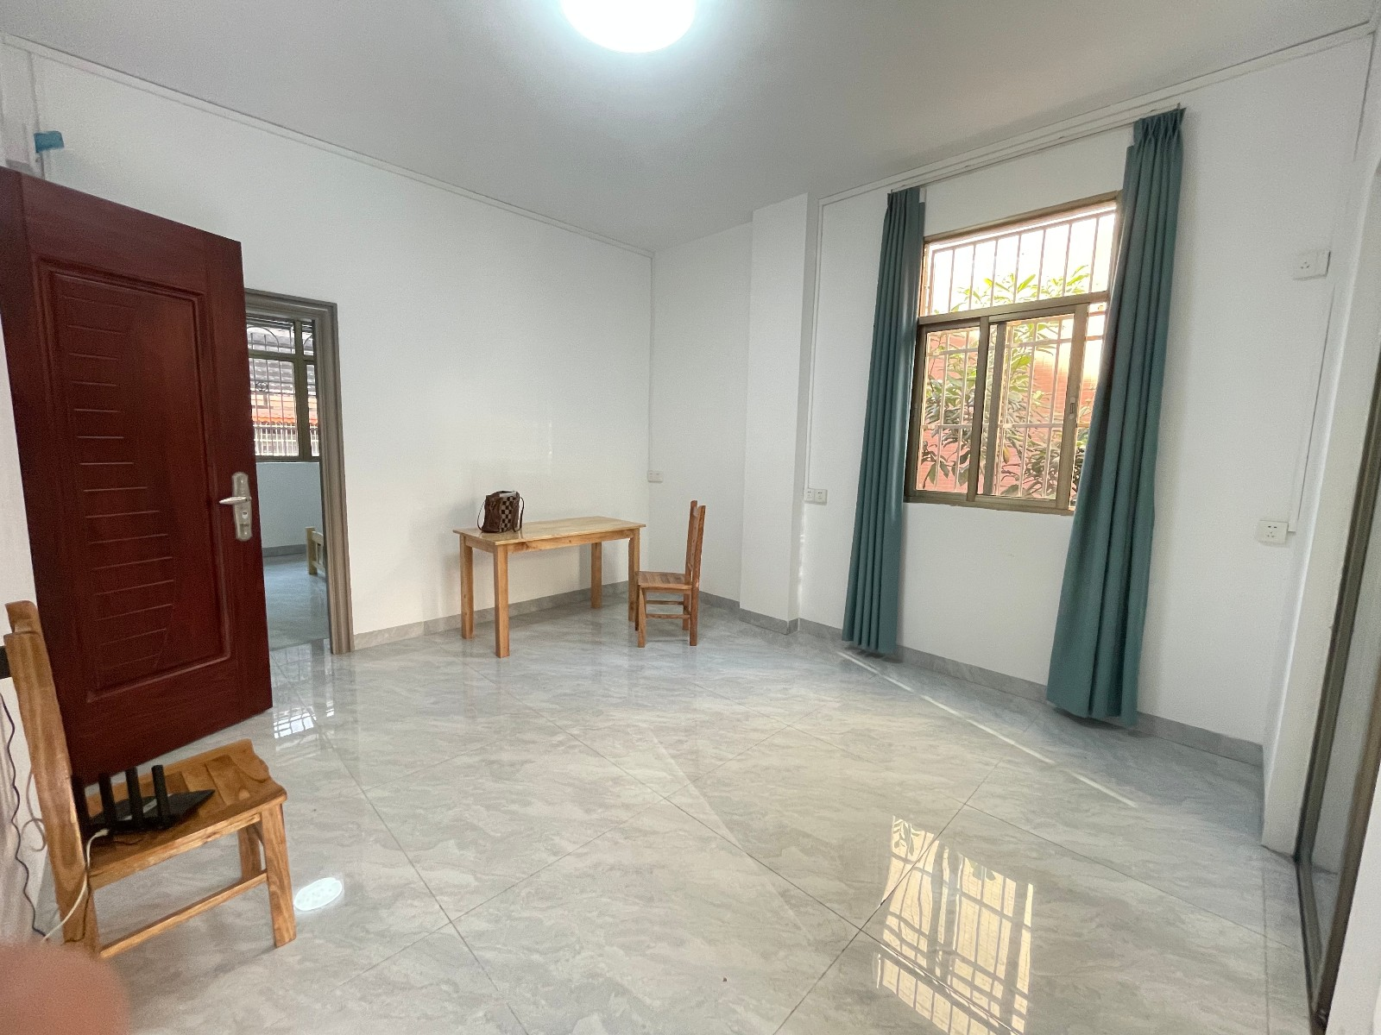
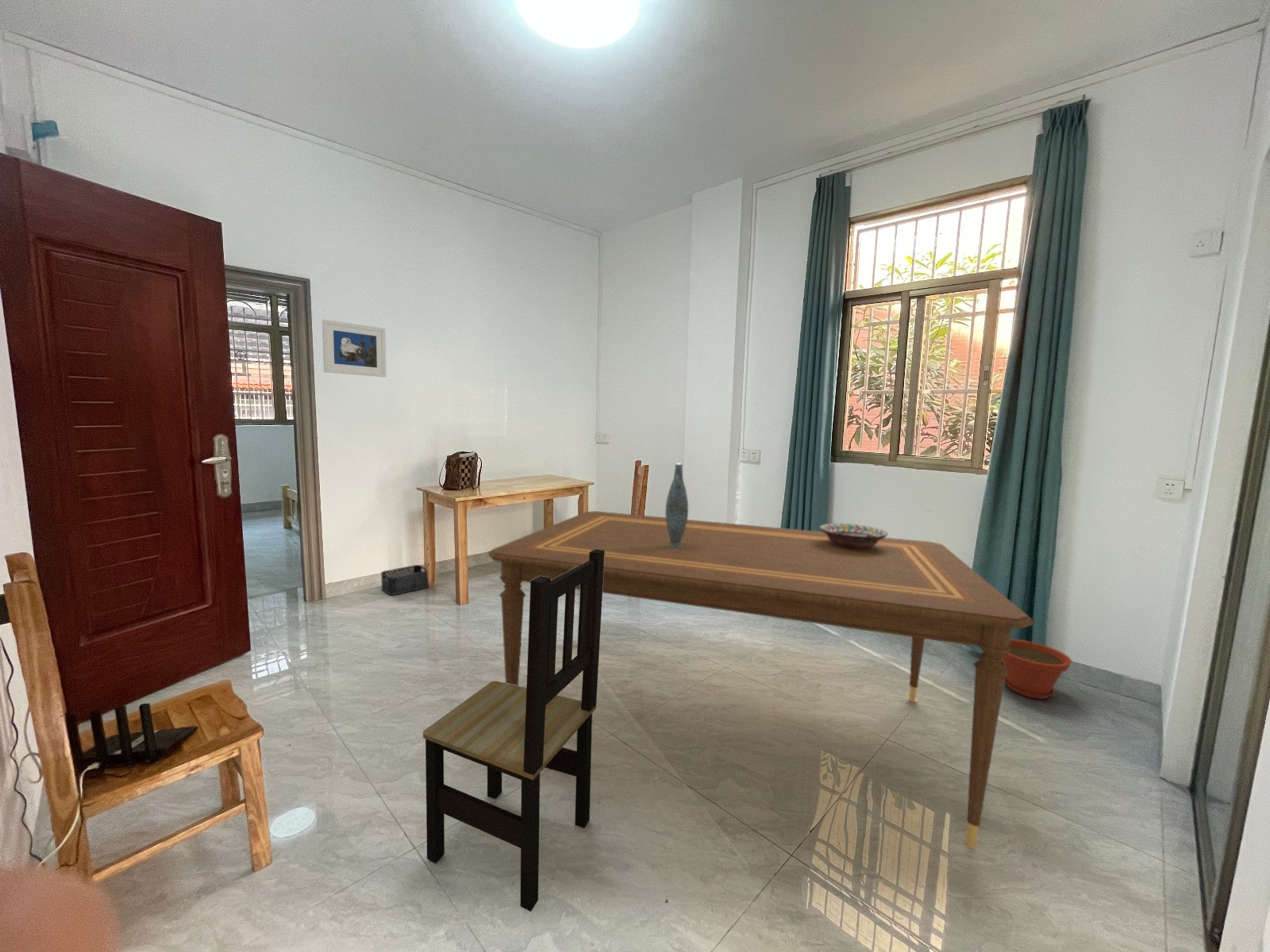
+ dining table (732, 611)
+ dining chair (514, 702)
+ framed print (355, 349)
+ storage bin (405, 579)
+ decorative bowl (852, 536)
+ plant pot (1029, 670)
+ vase (677, 505)
